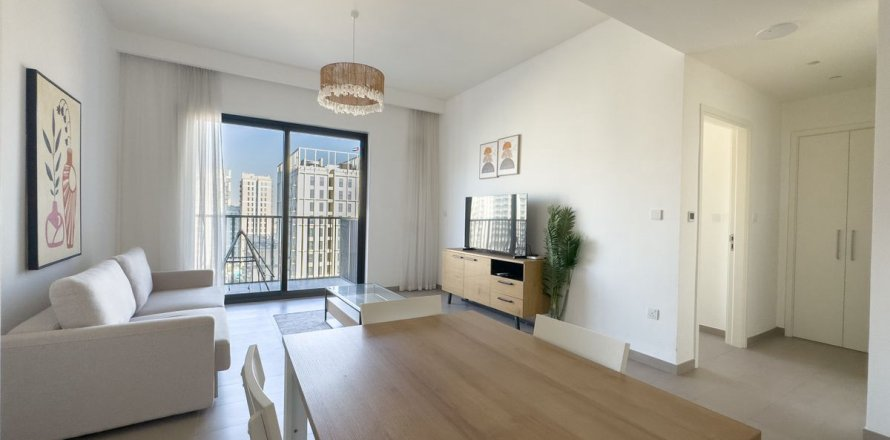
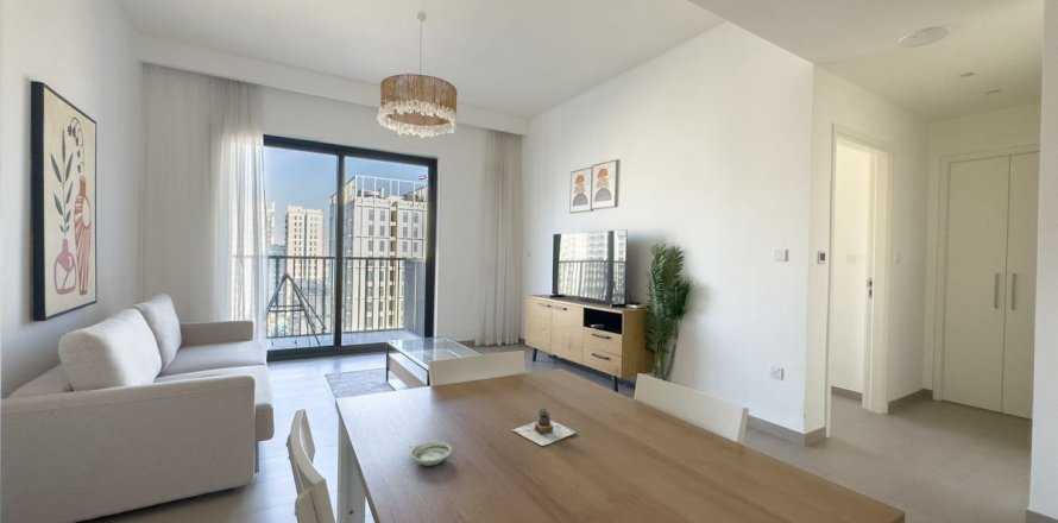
+ saucer (430, 455)
+ teapot (543, 420)
